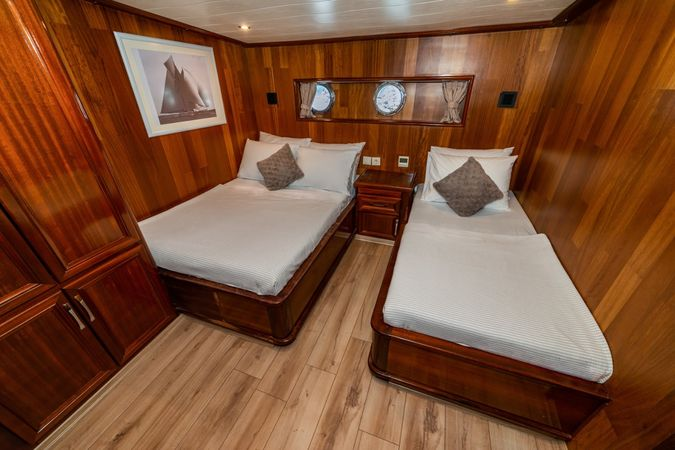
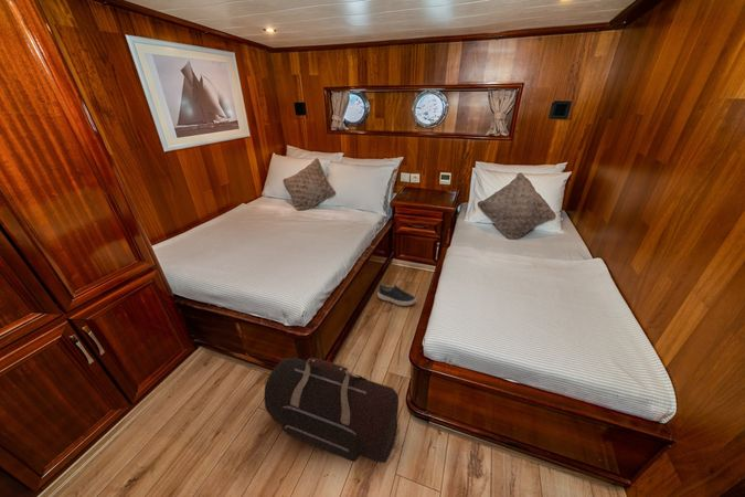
+ duffel bag (329, 399)
+ shoe (396, 293)
